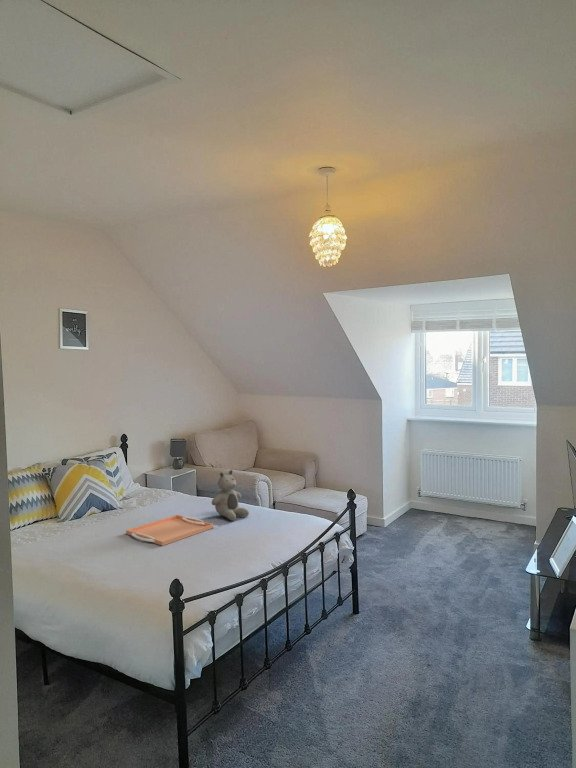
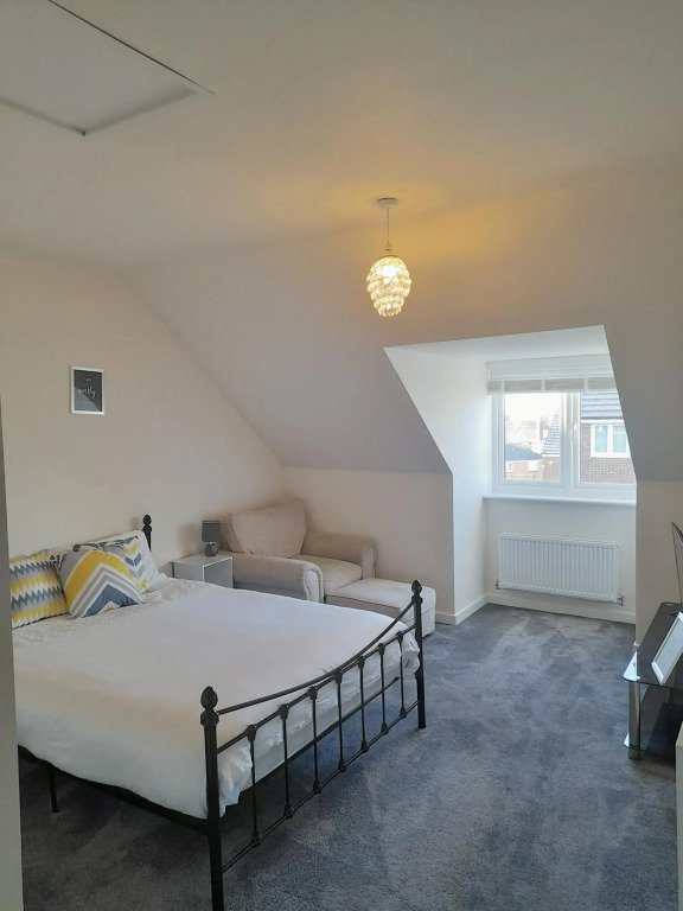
- teddy bear (231, 494)
- serving tray (170, 528)
